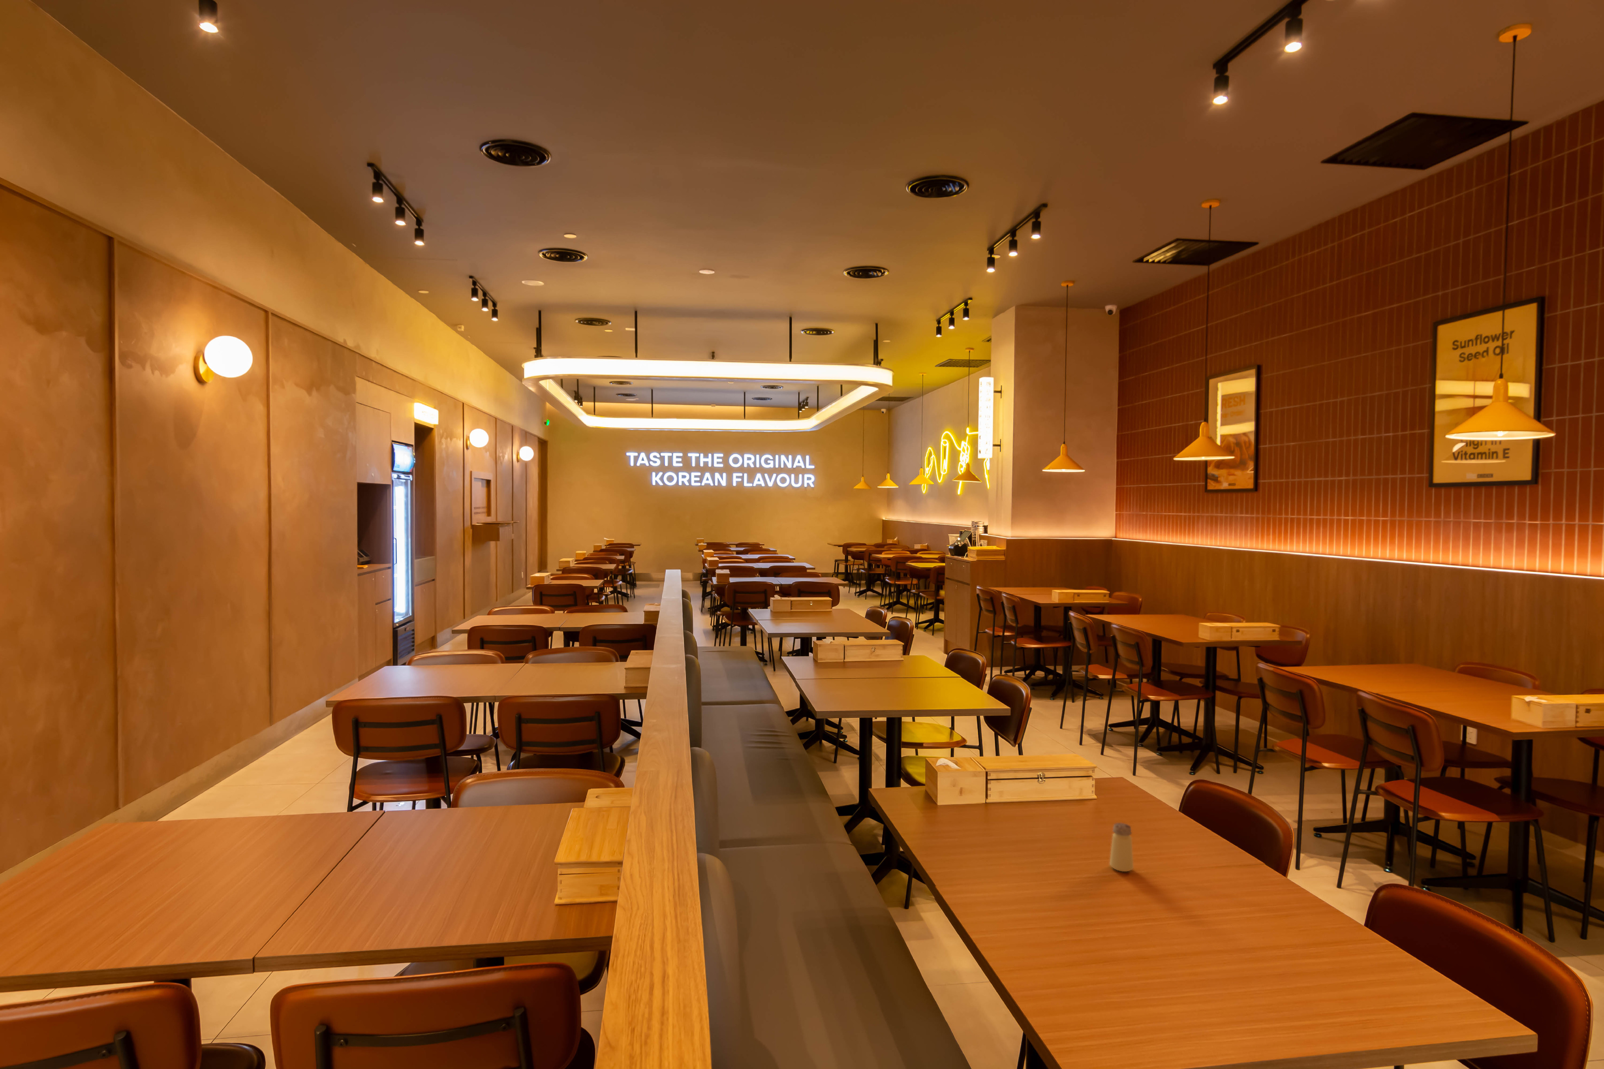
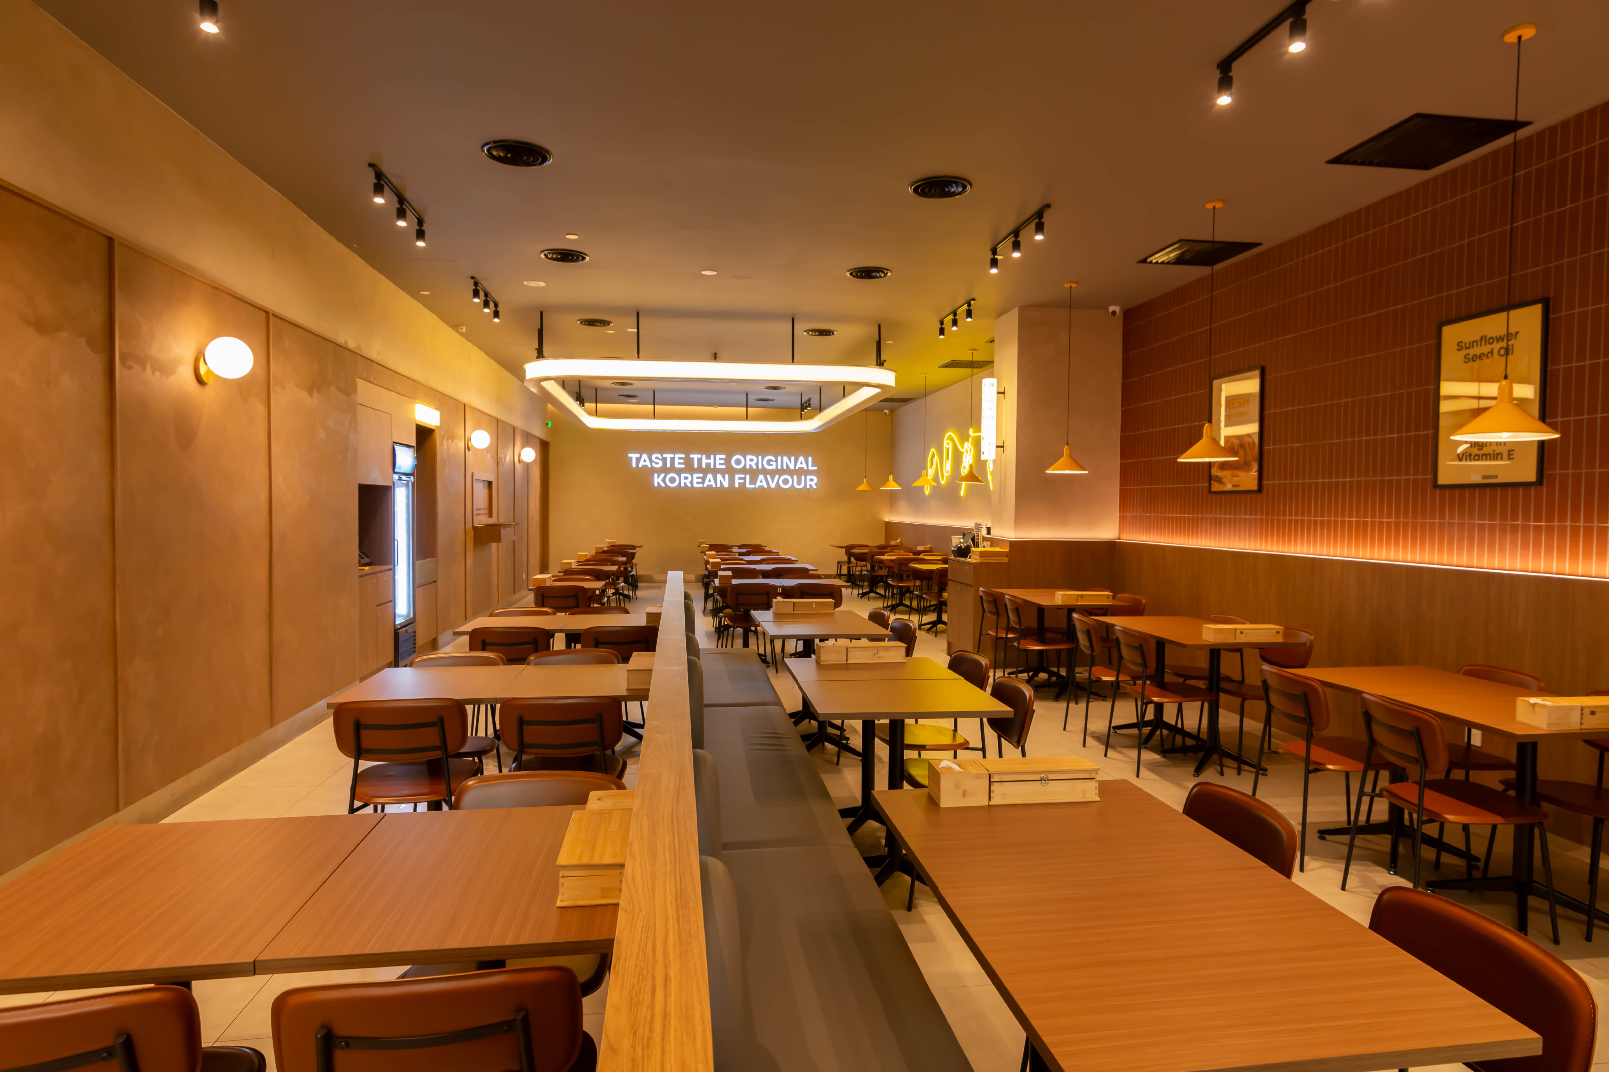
- saltshaker (1122, 846)
